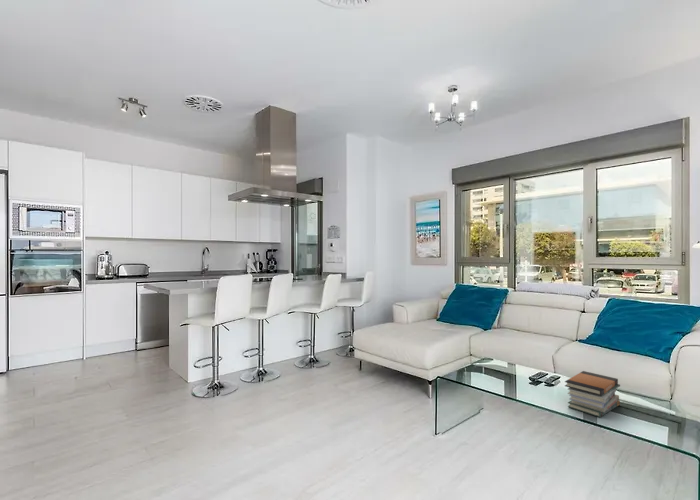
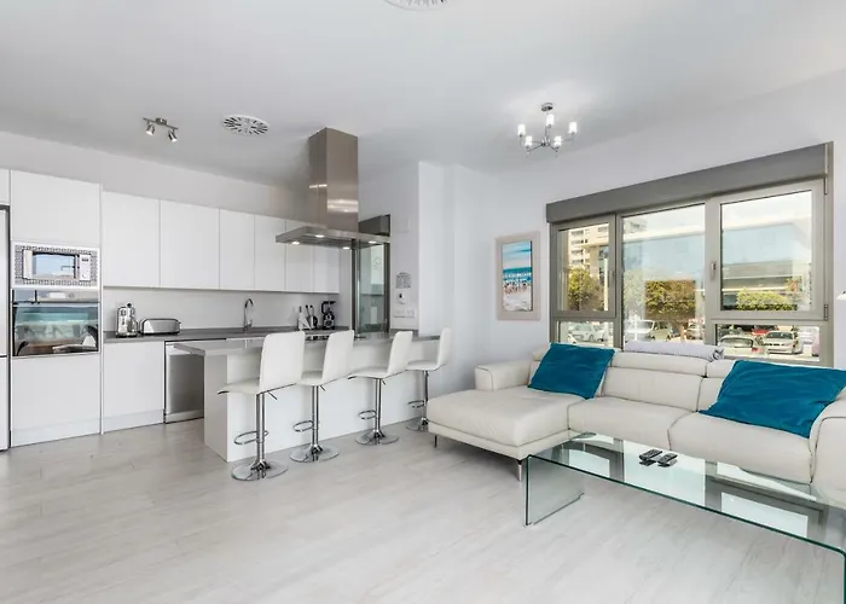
- book stack (592, 393)
